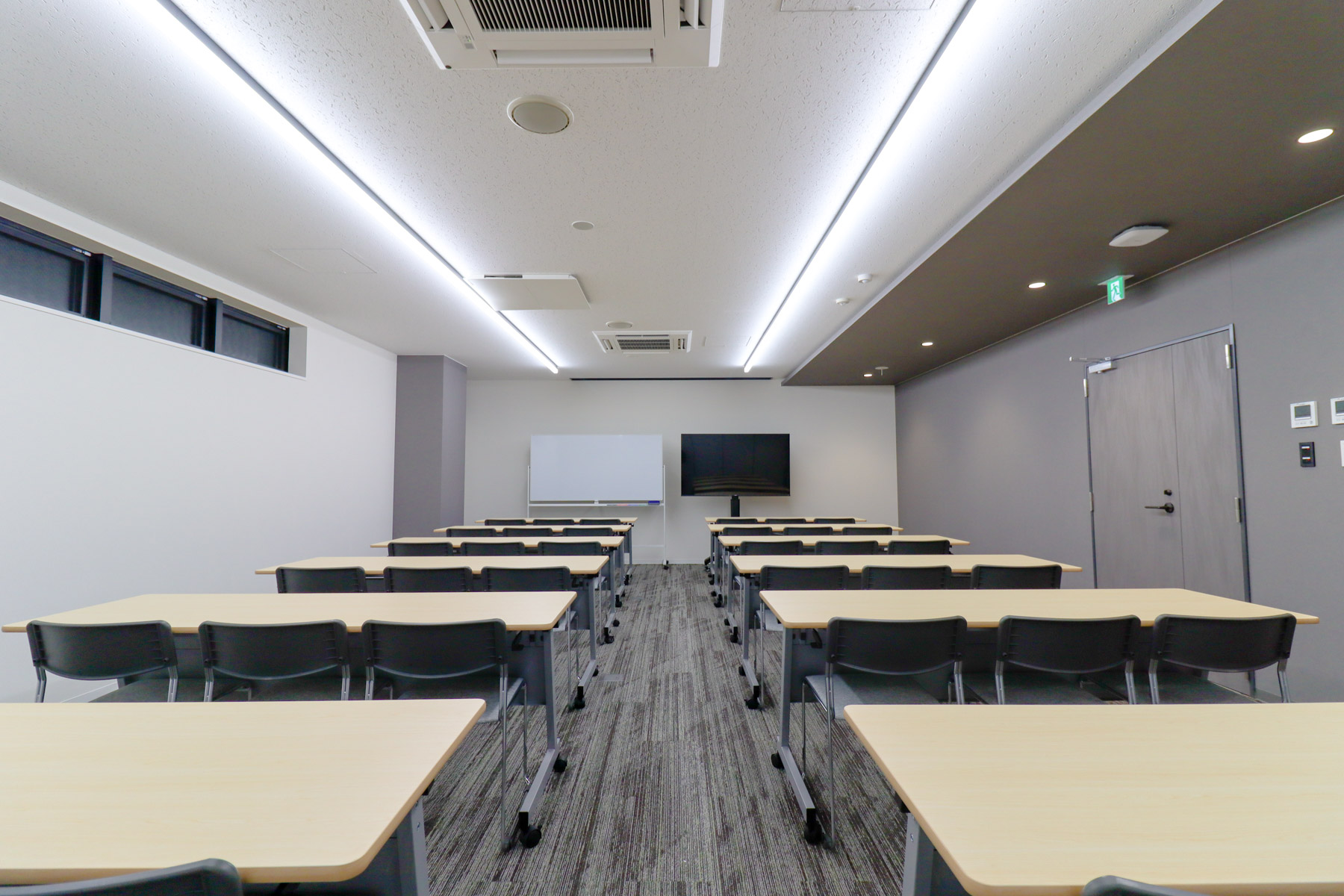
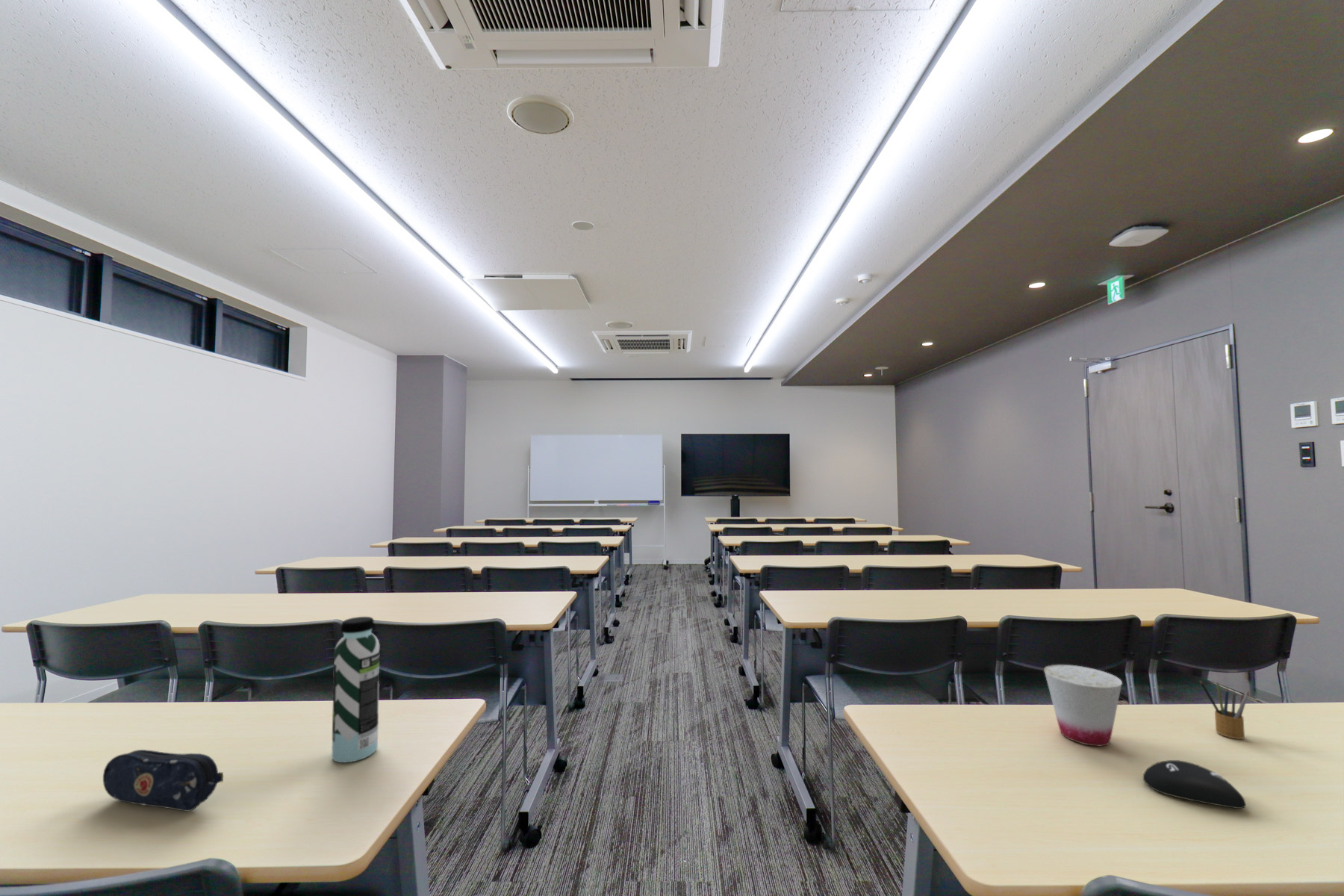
+ cup (1083, 706)
+ pencil case (159, 778)
+ water bottle (356, 685)
+ pencil box (1226, 708)
+ computer mouse (1189, 780)
